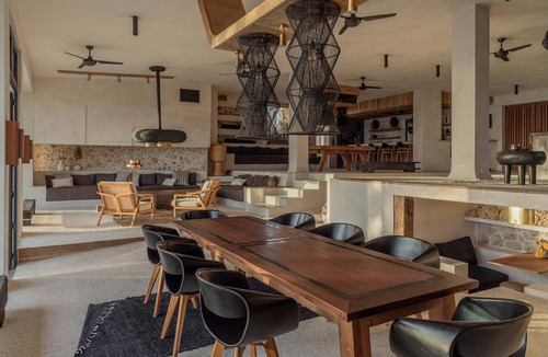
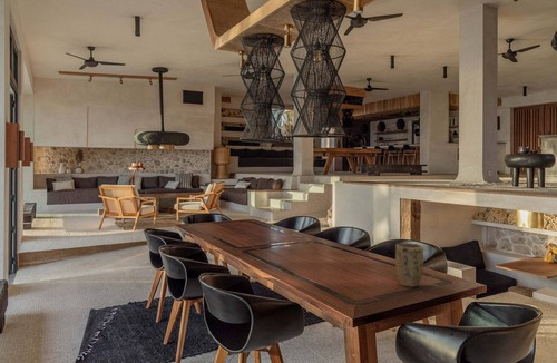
+ plant pot (409, 264)
